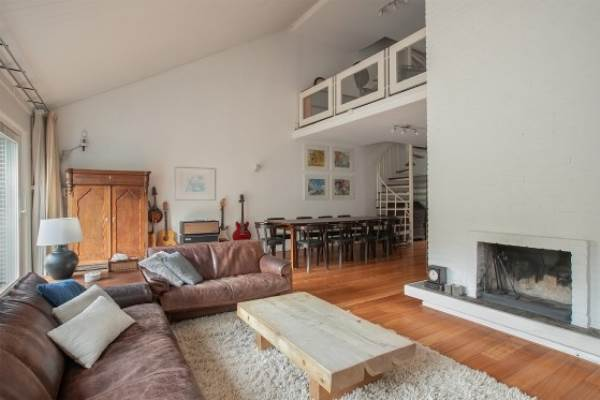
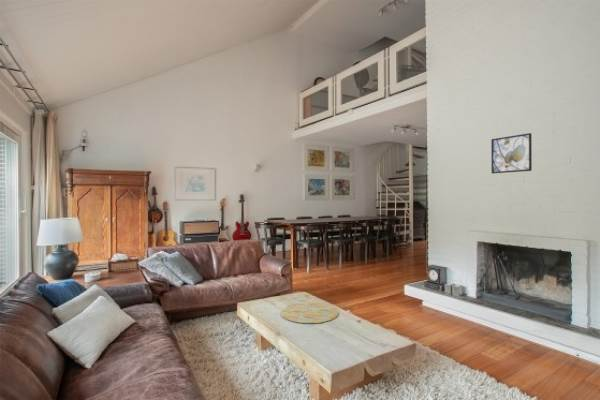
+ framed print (510, 154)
+ decorative tray (309, 312)
